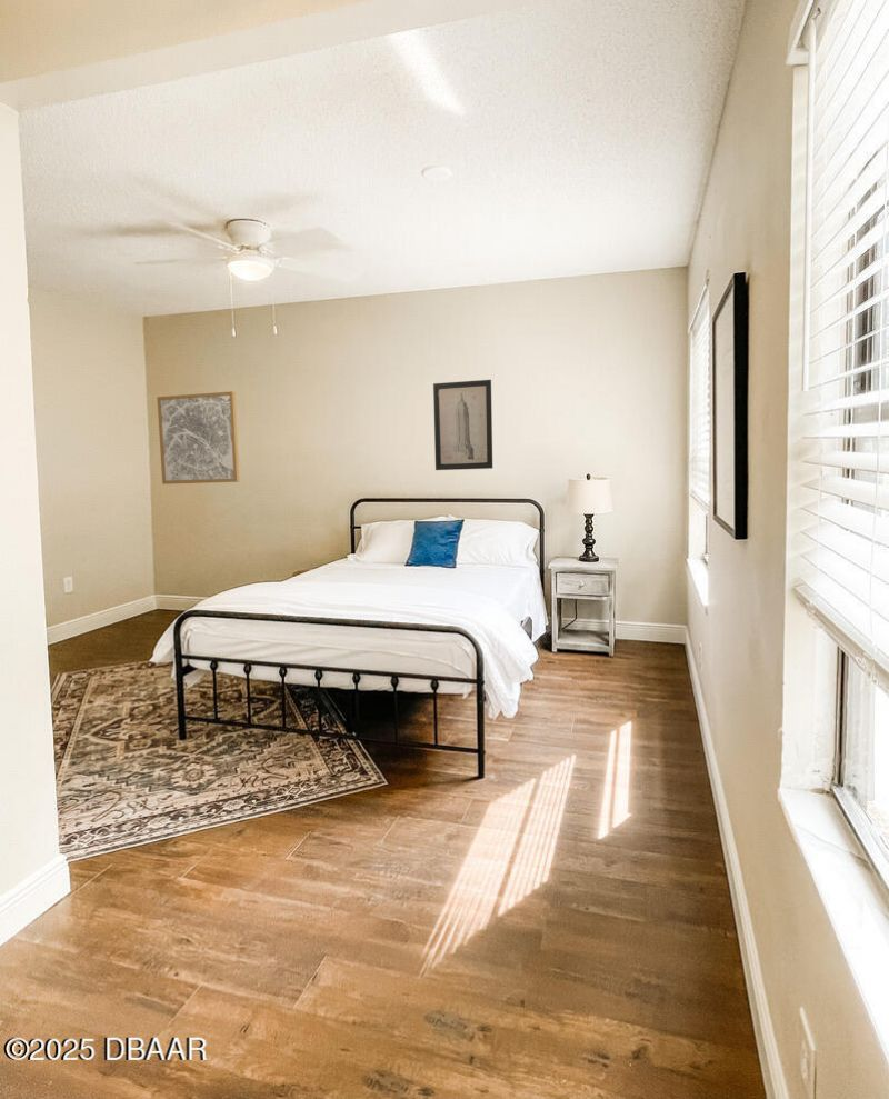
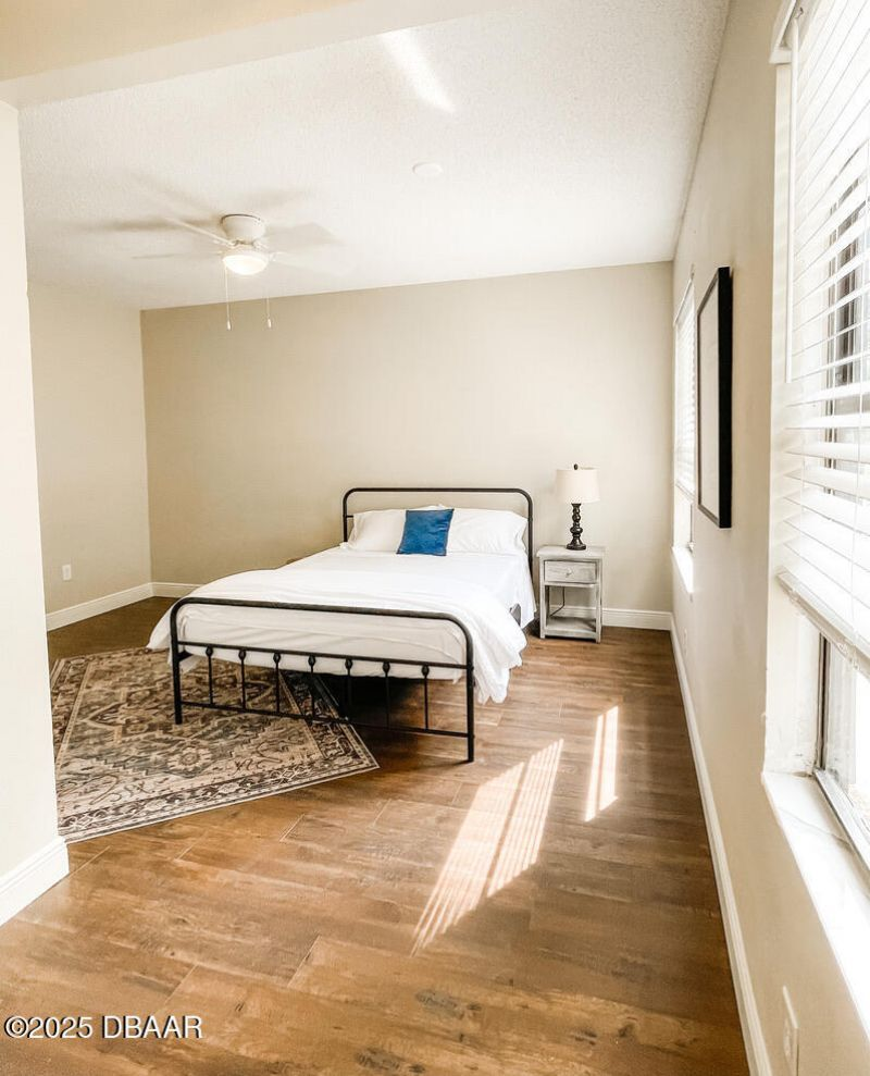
- wall art (198, 439)
- wall art (462, 426)
